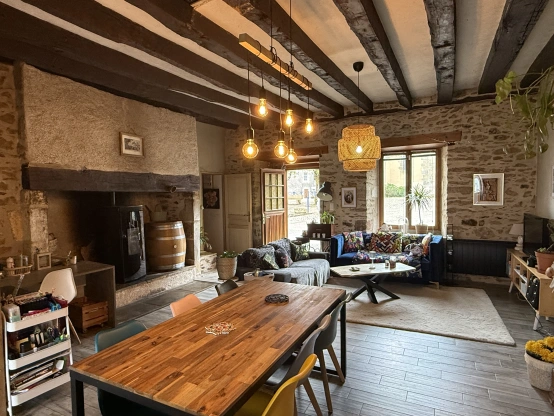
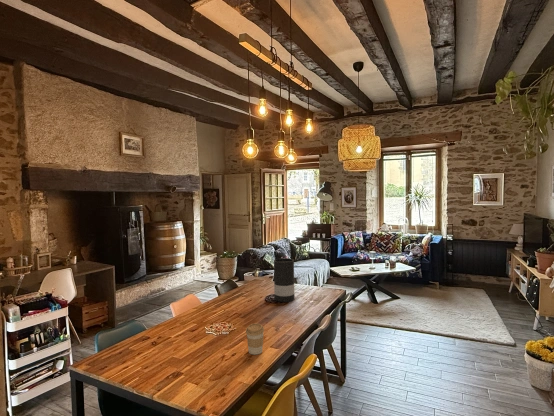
+ vase (284, 279)
+ coffee cup (255, 338)
